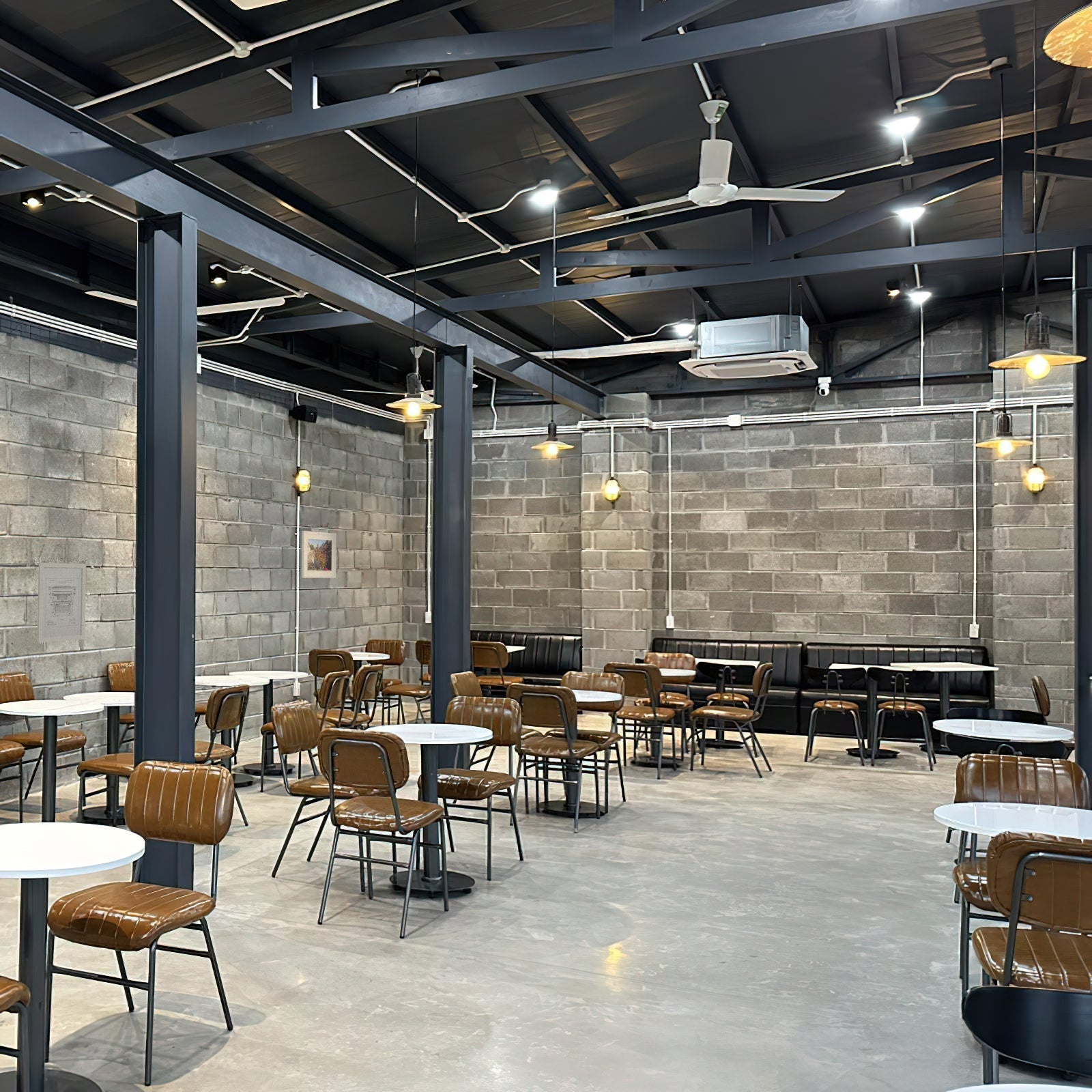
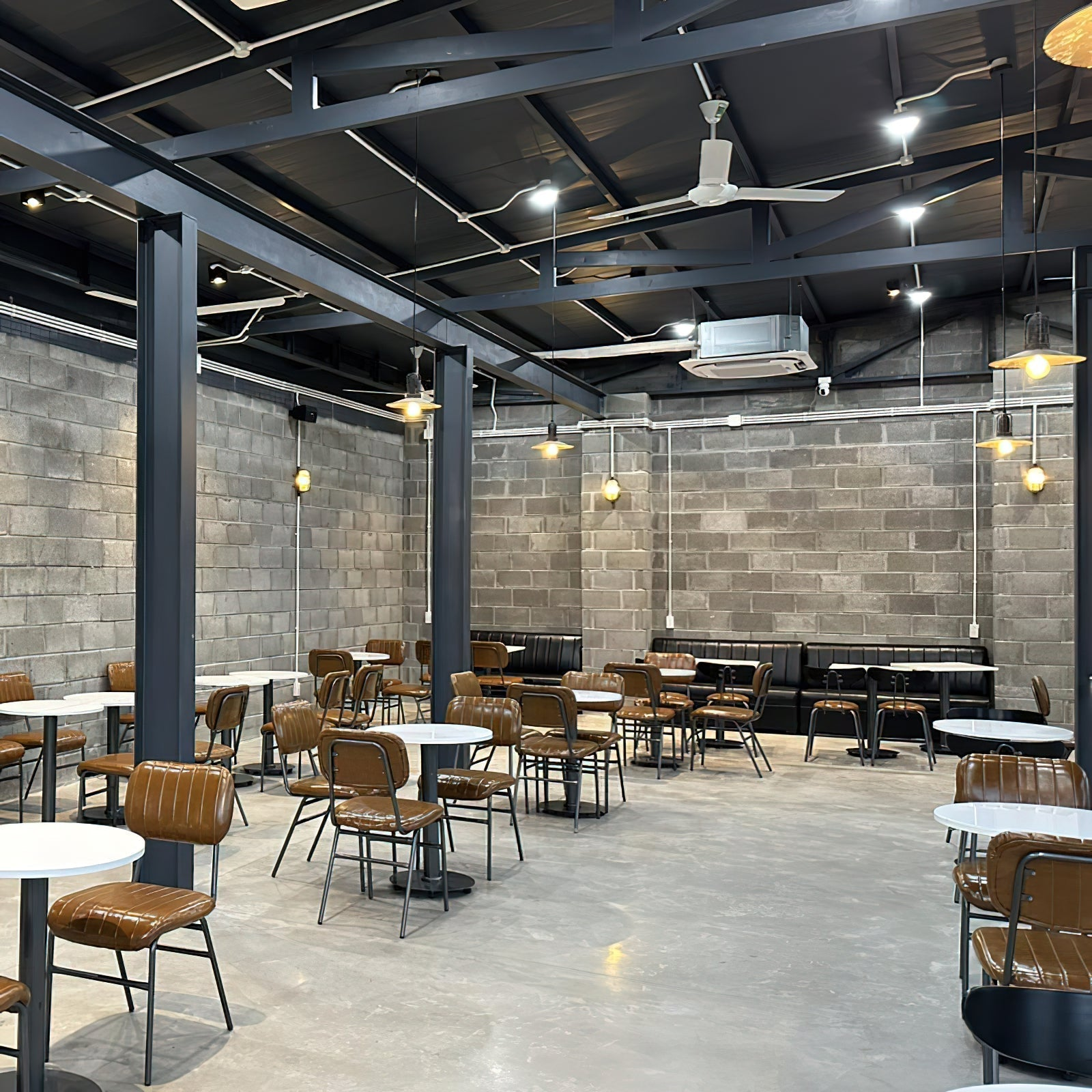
- wall art (62, 602)
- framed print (319, 555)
